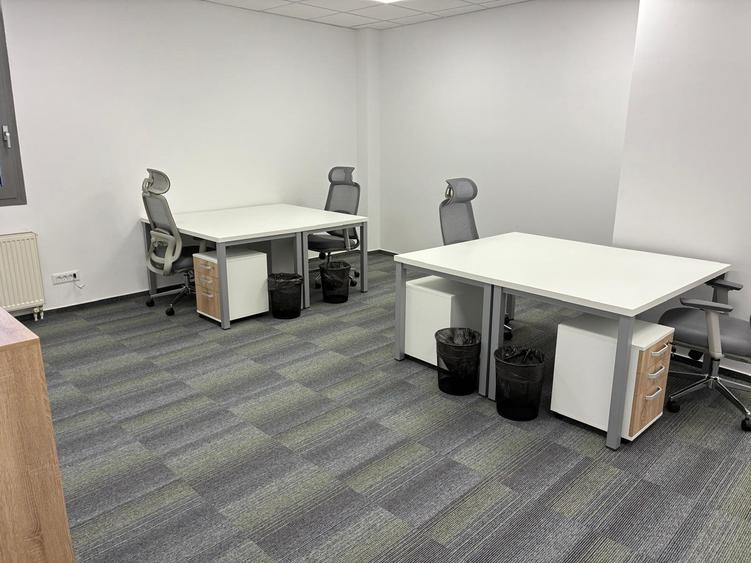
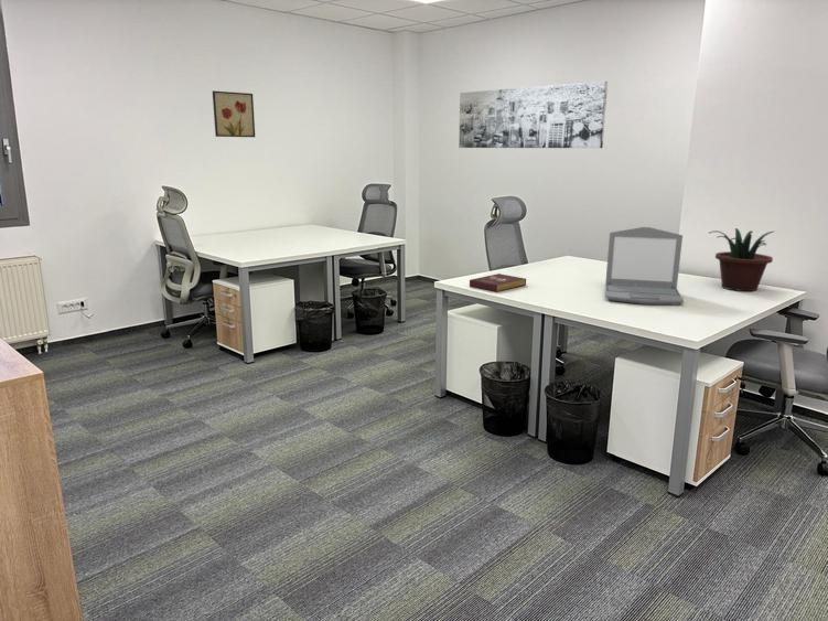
+ laptop (645, 264)
+ wall art (525, 118)
+ wall art (234, 115)
+ book (497, 282)
+ potted plant (736, 258)
